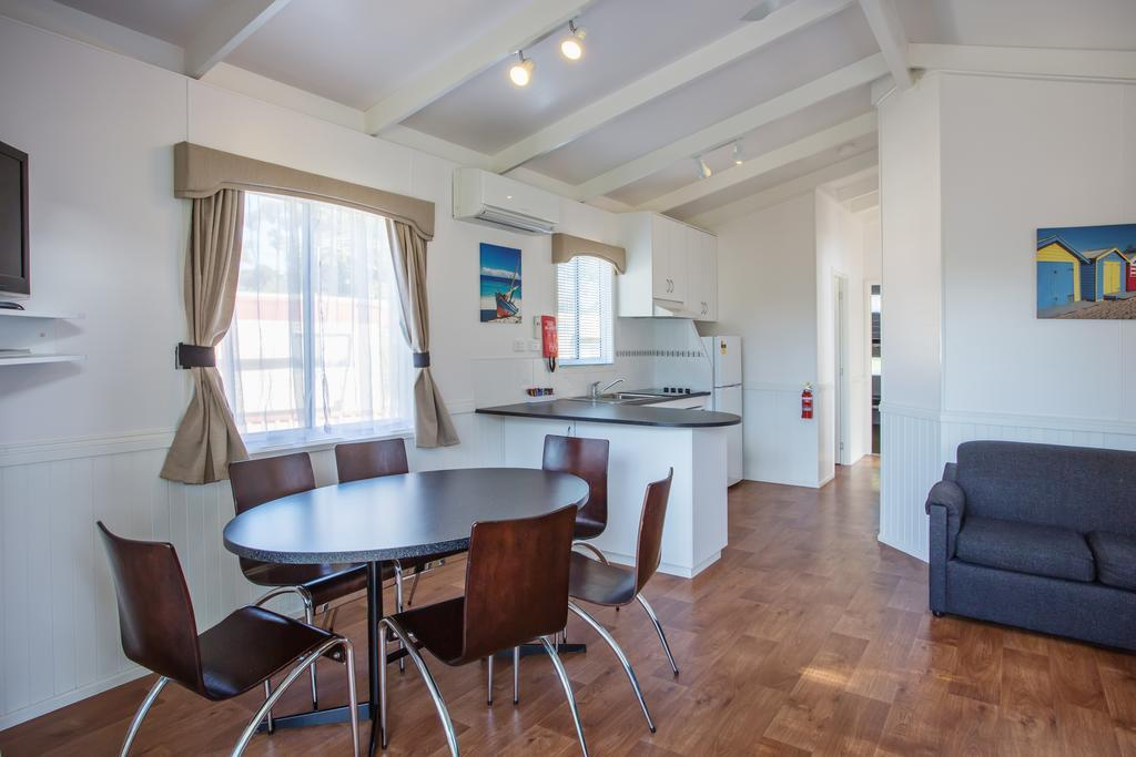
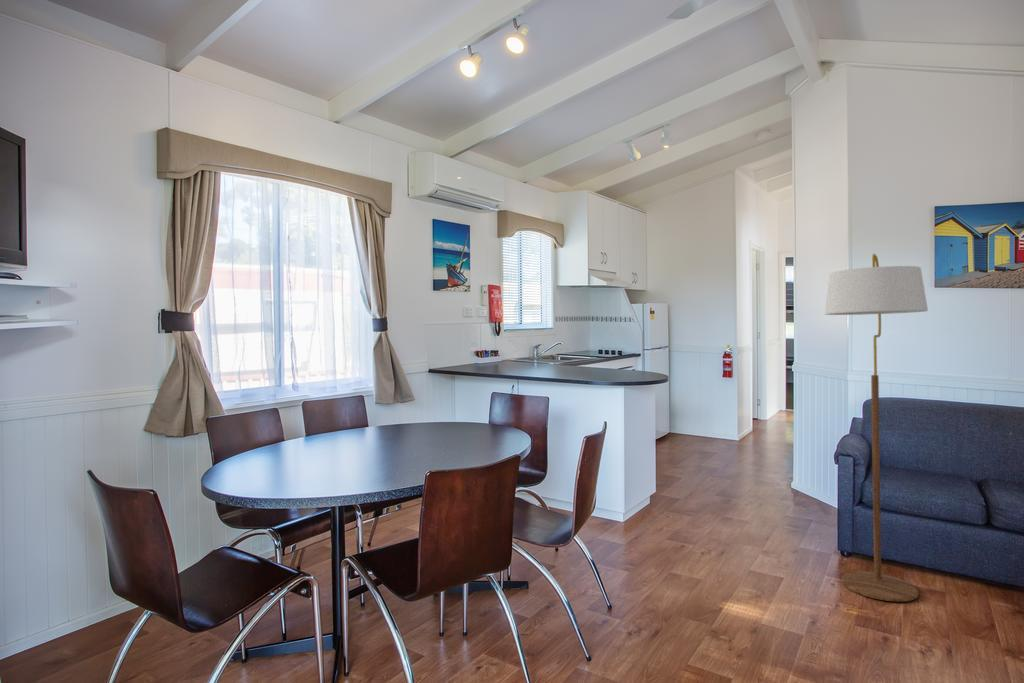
+ floor lamp (876, 419)
